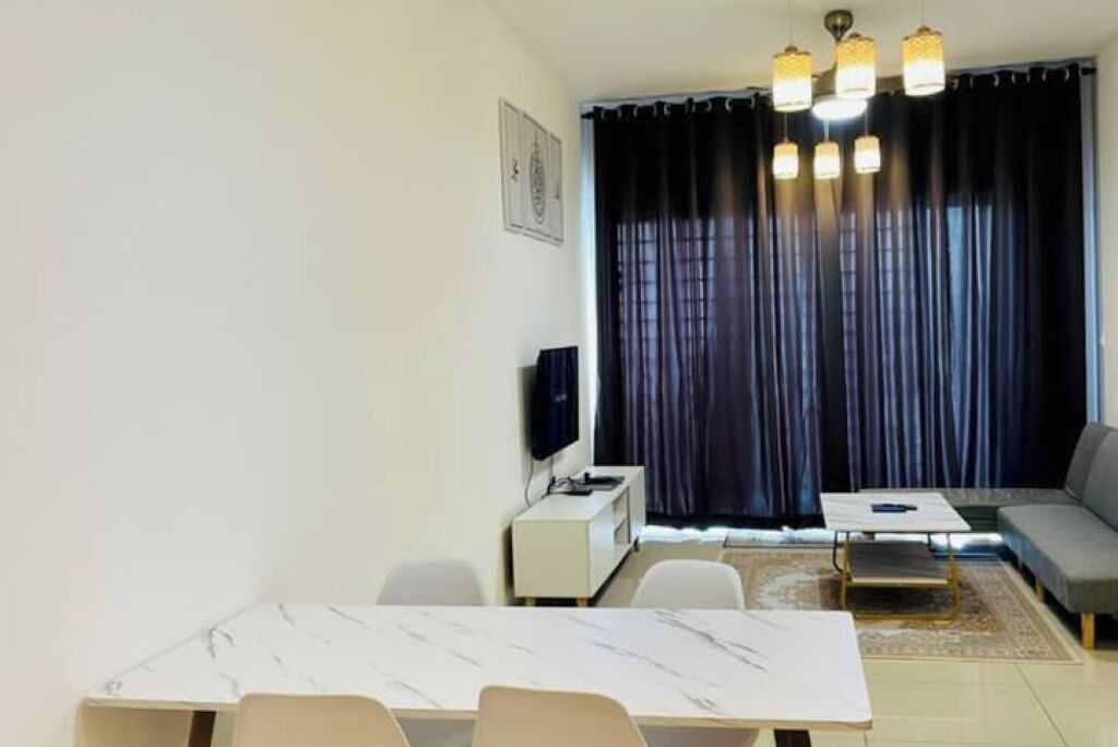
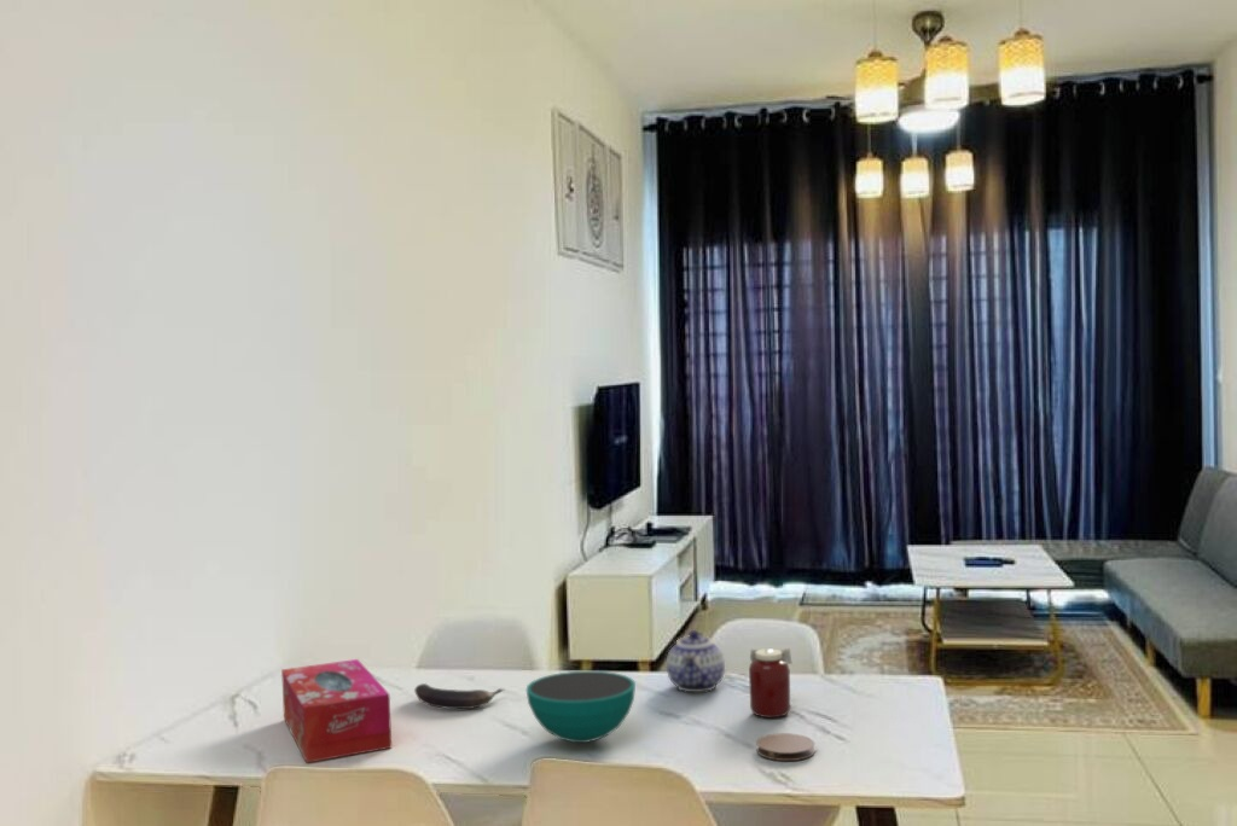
+ bowl (581, 712)
+ banana (454, 694)
+ teapot (695, 658)
+ jar (770, 679)
+ tissue box (333, 706)
+ coaster (785, 746)
